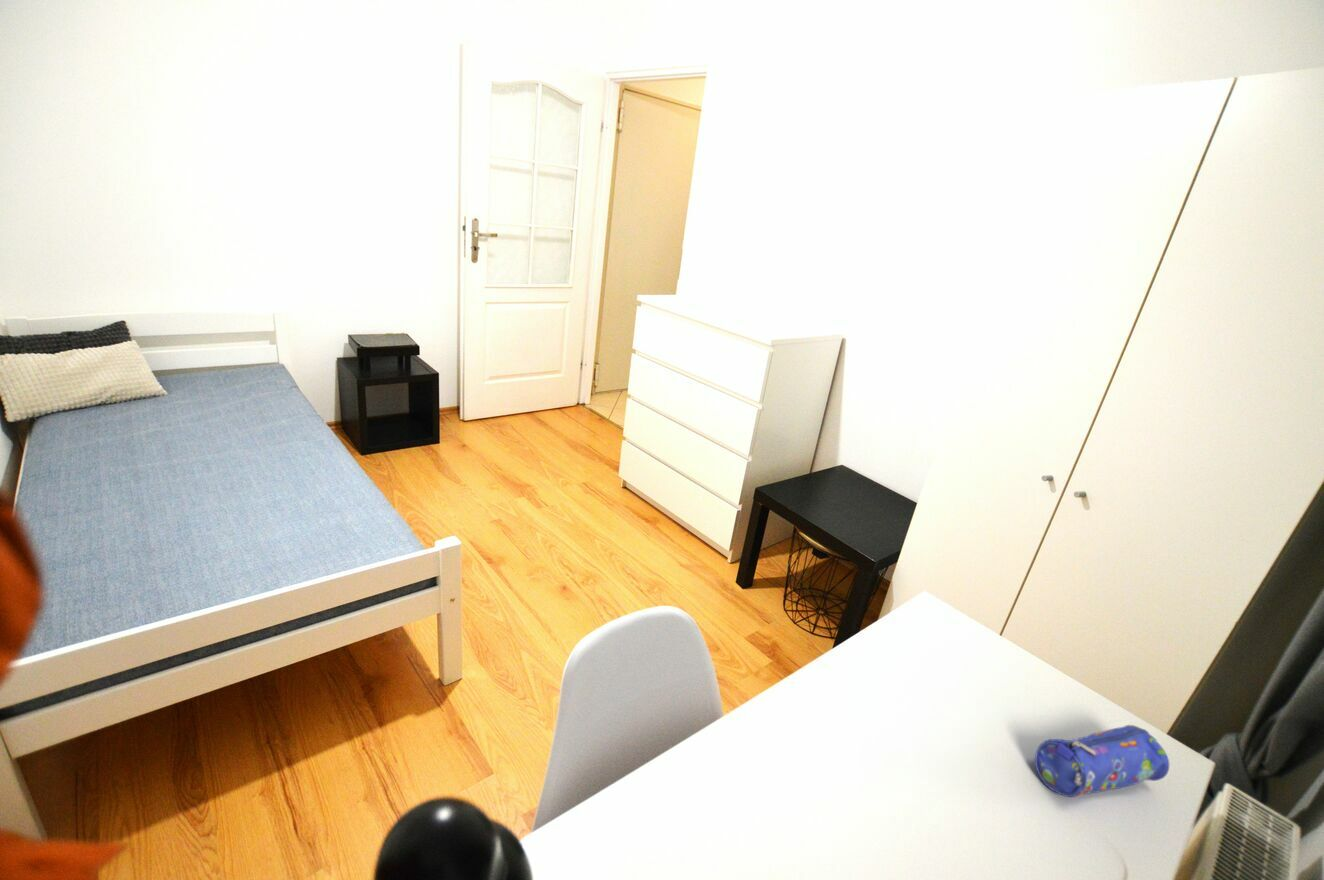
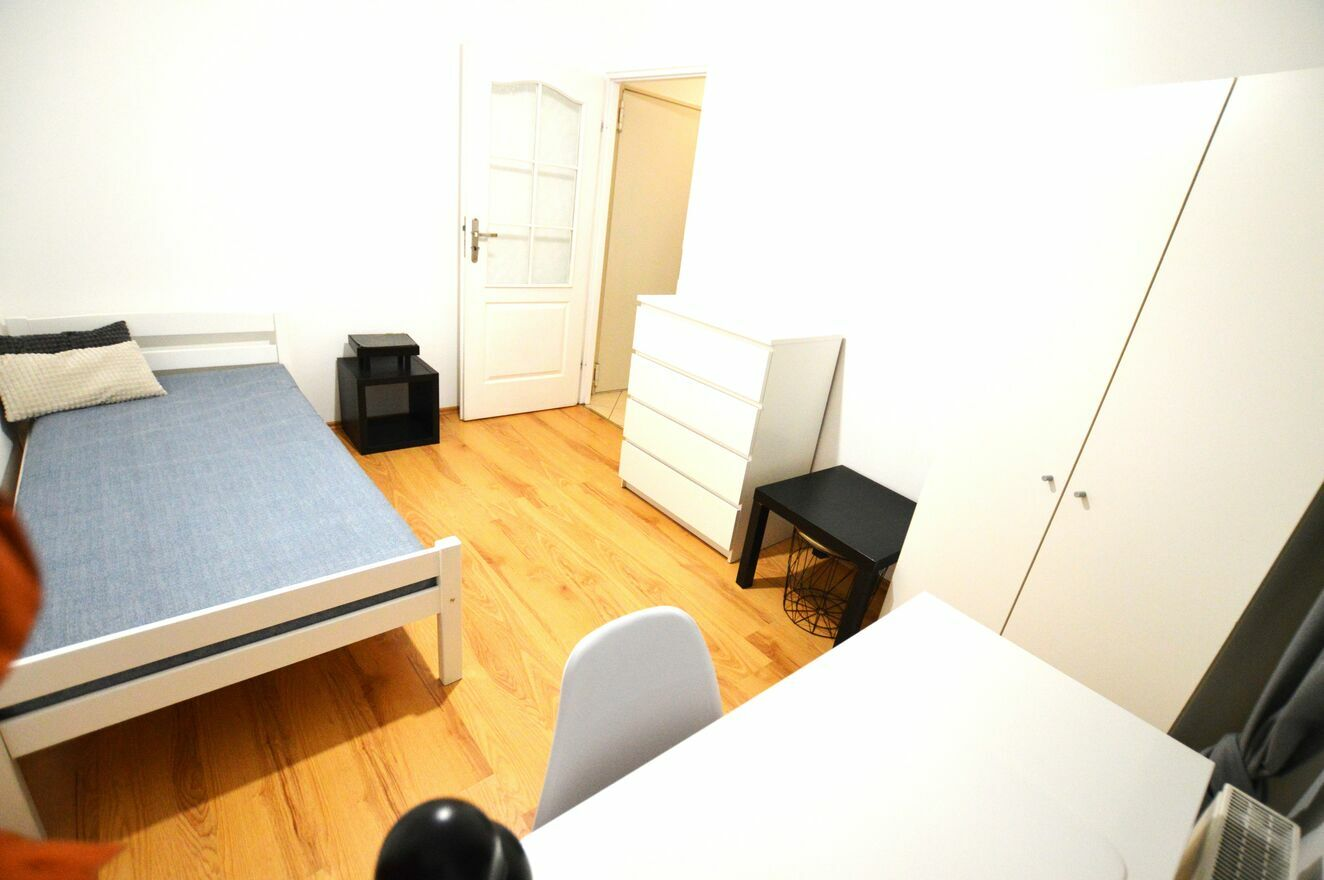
- pencil case (1101, 758)
